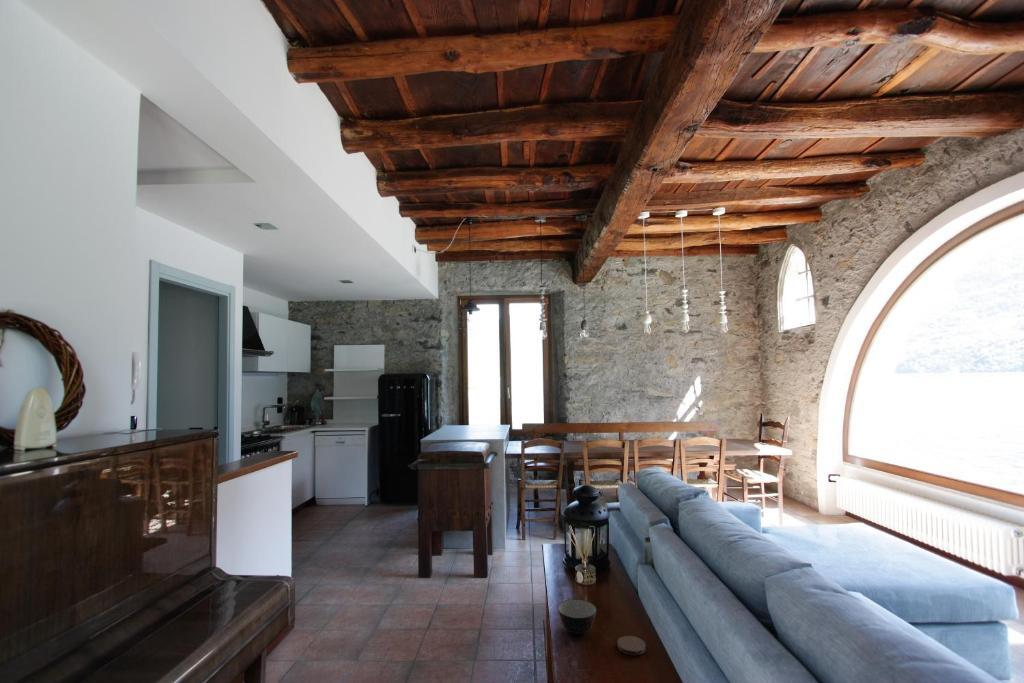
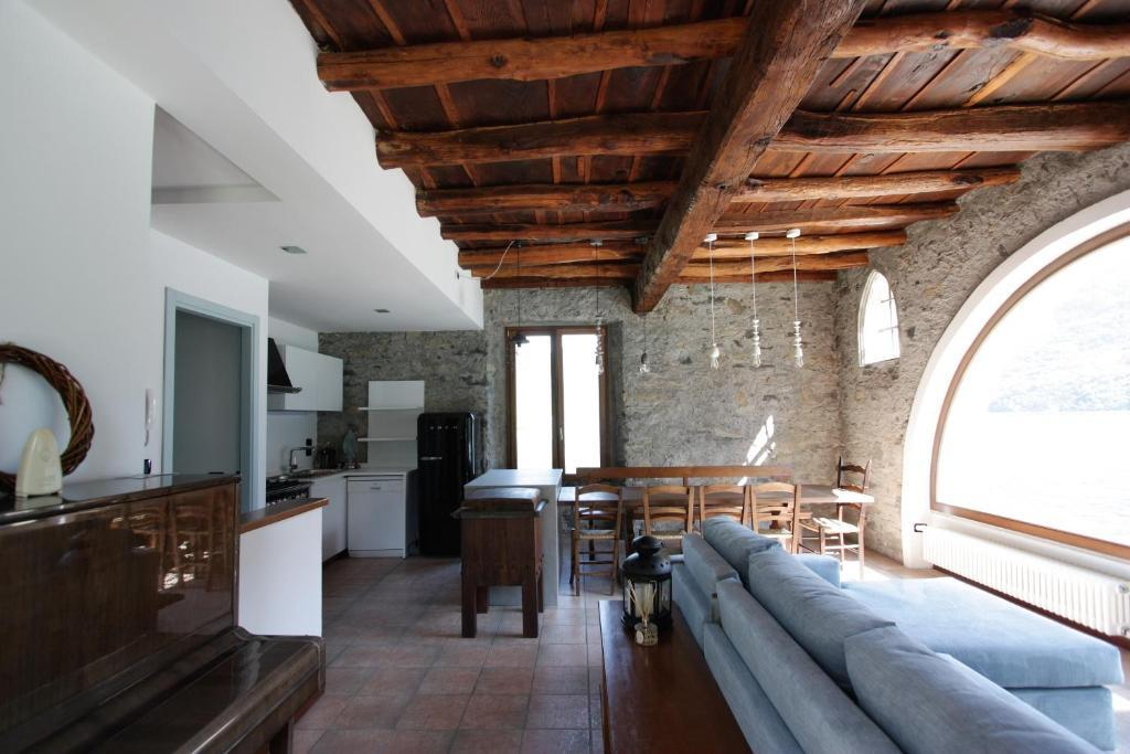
- soup bowl (577, 619)
- coaster (631, 645)
